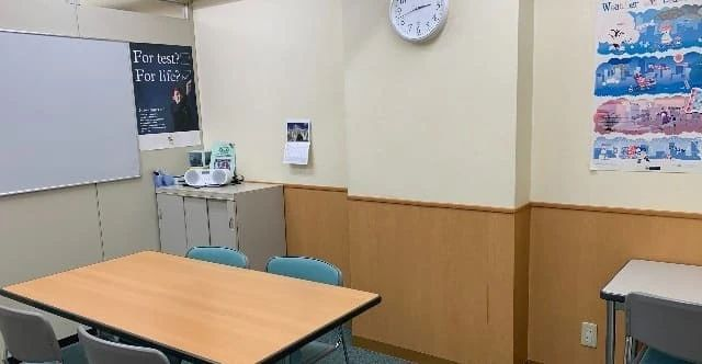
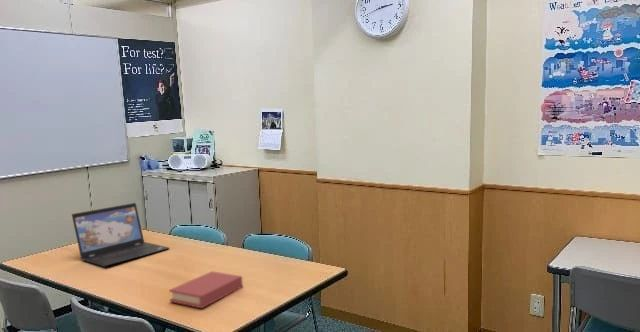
+ laptop (121, 232)
+ book (207, 288)
